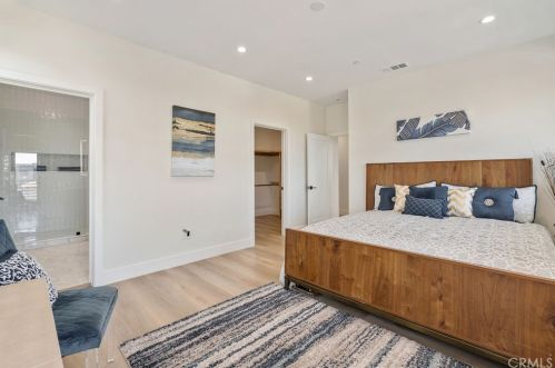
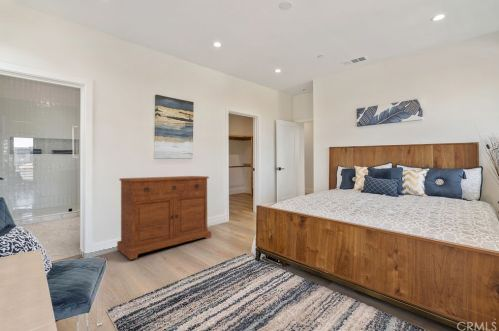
+ sideboard (167, 210)
